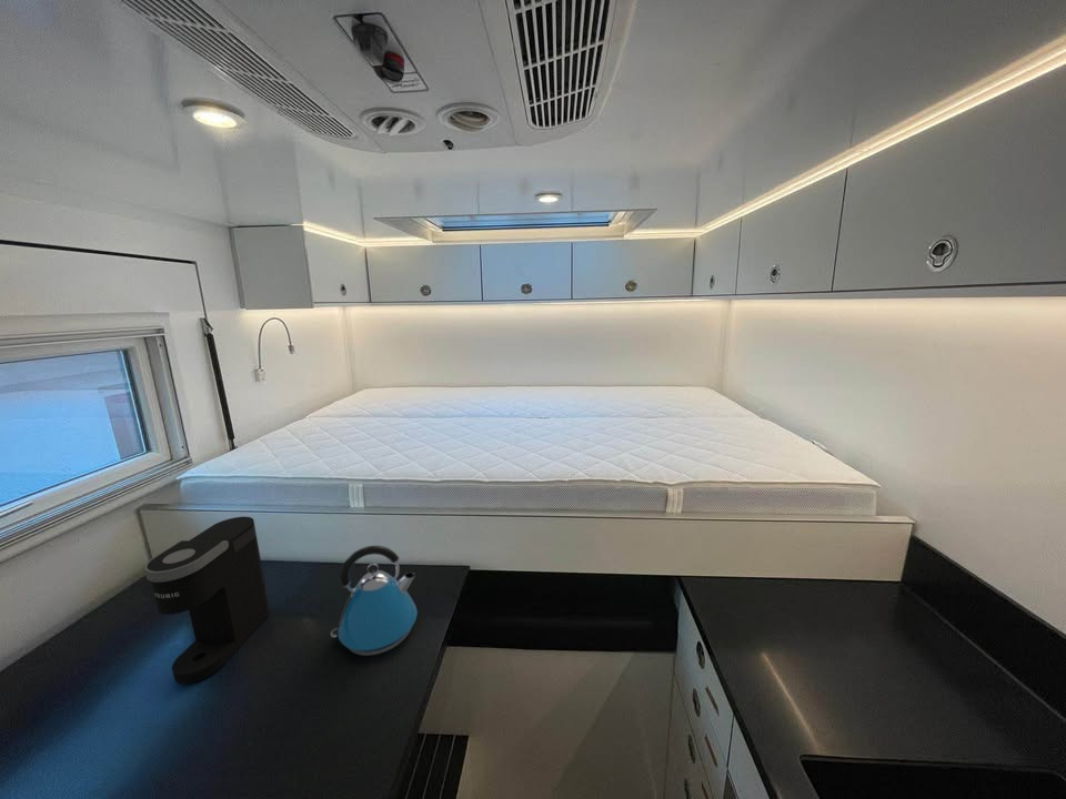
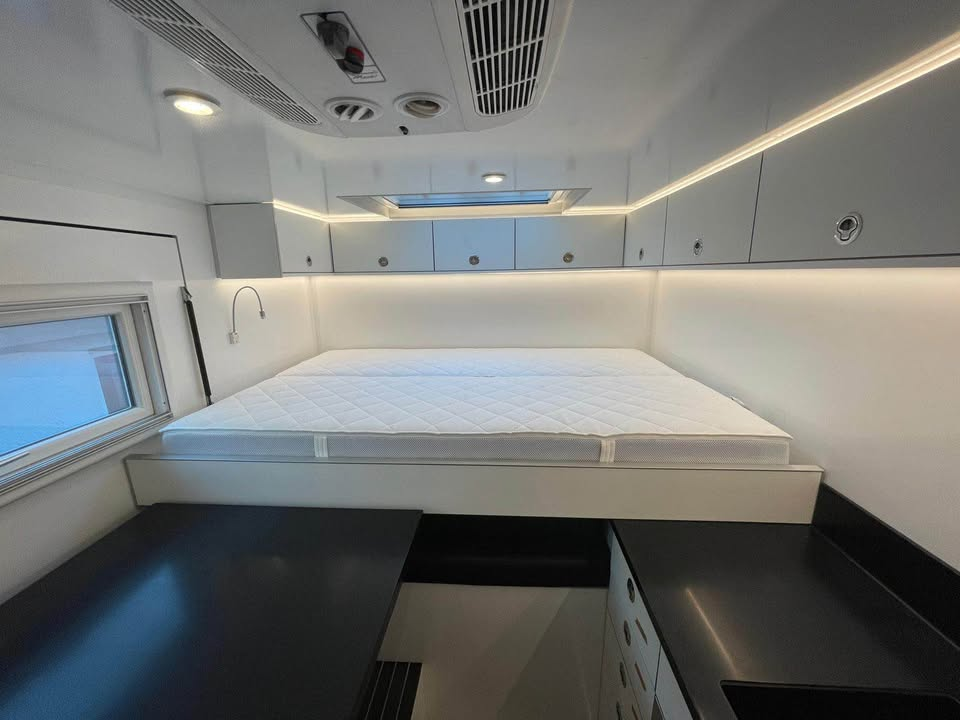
- coffee maker (215, 591)
- kettle (372, 589)
